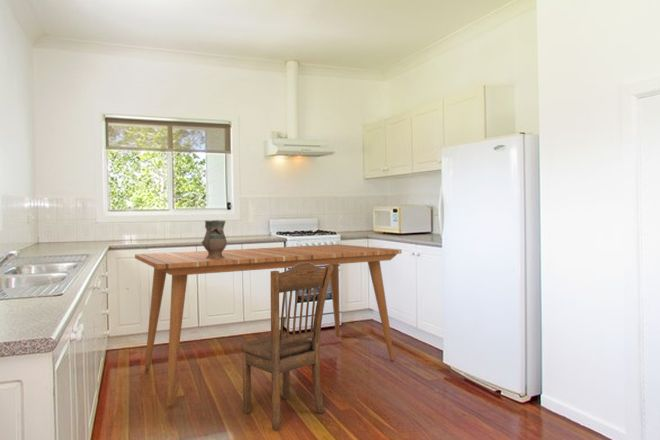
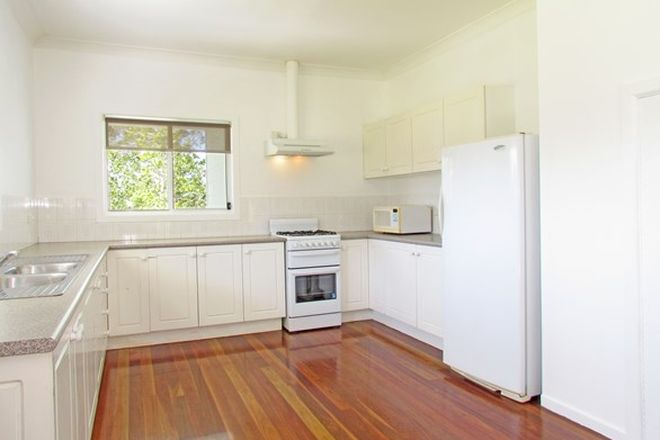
- dining chair (283, 336)
- ceramic pitcher (214, 238)
- dining table (270, 268)
